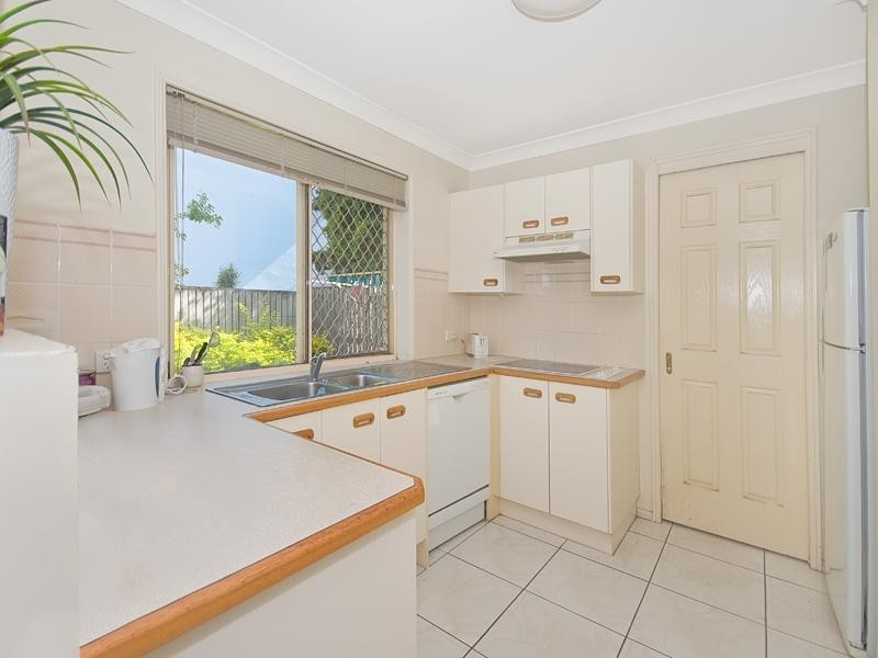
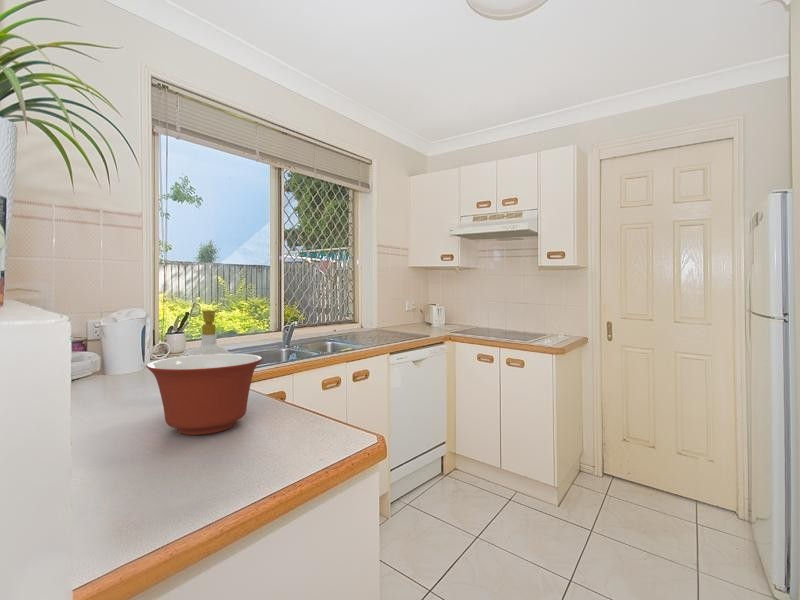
+ soap bottle (209, 352)
+ mixing bowl (207, 393)
